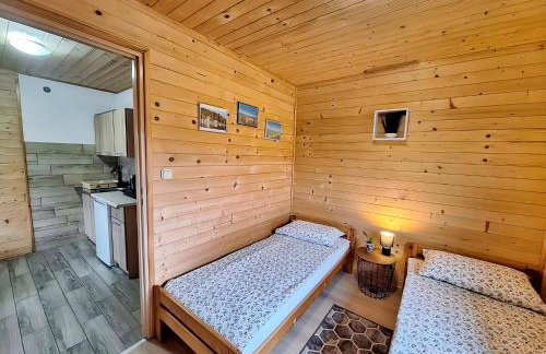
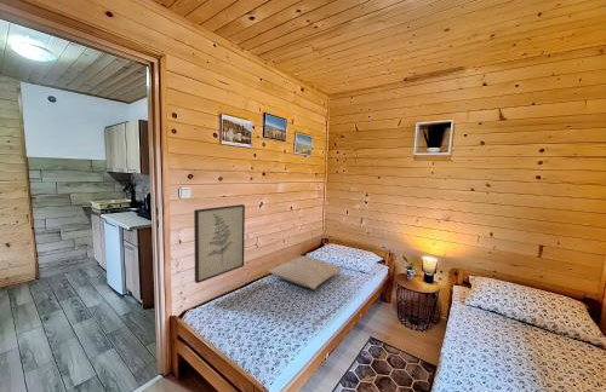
+ pillow (305, 270)
+ wall art (221, 241)
